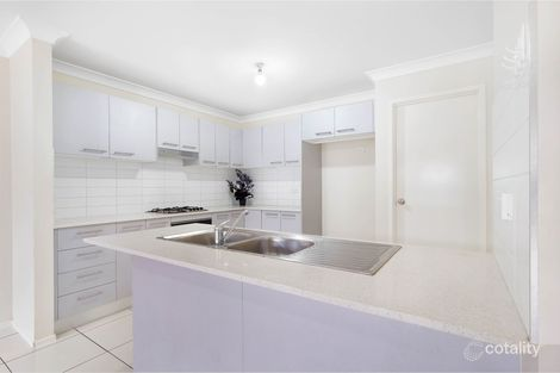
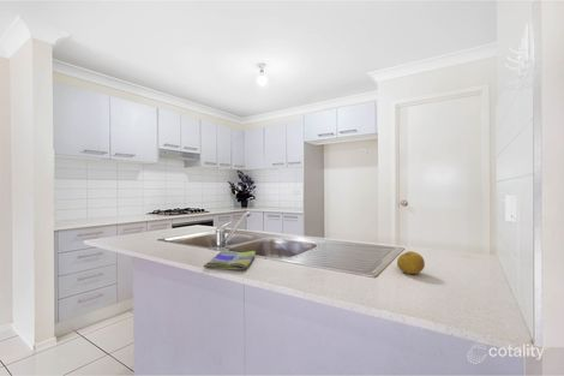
+ fruit (410, 262)
+ dish towel (232, 258)
